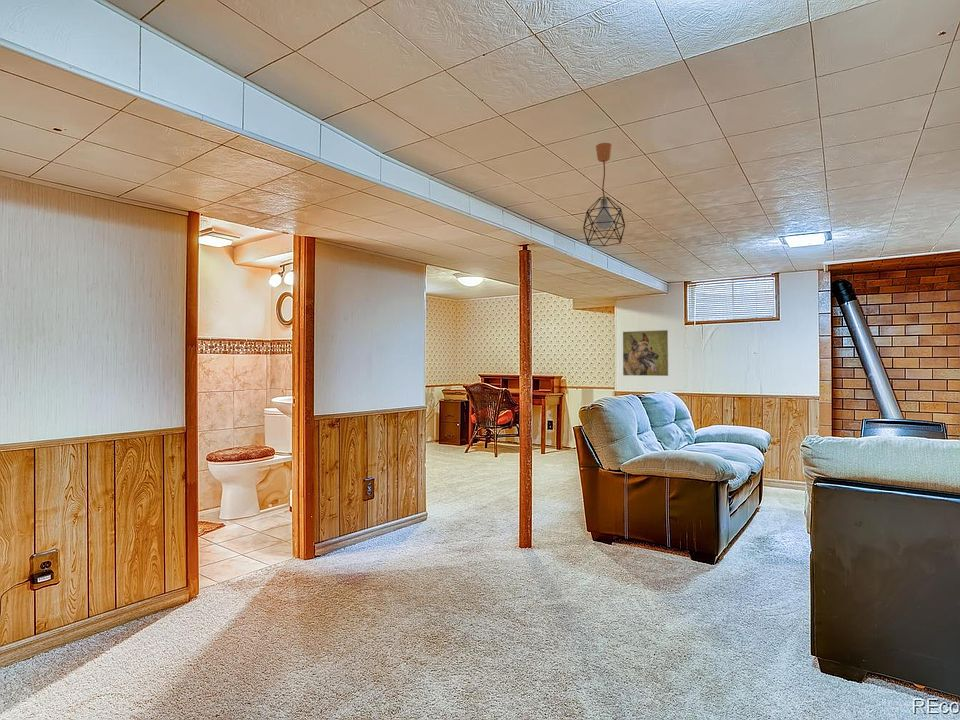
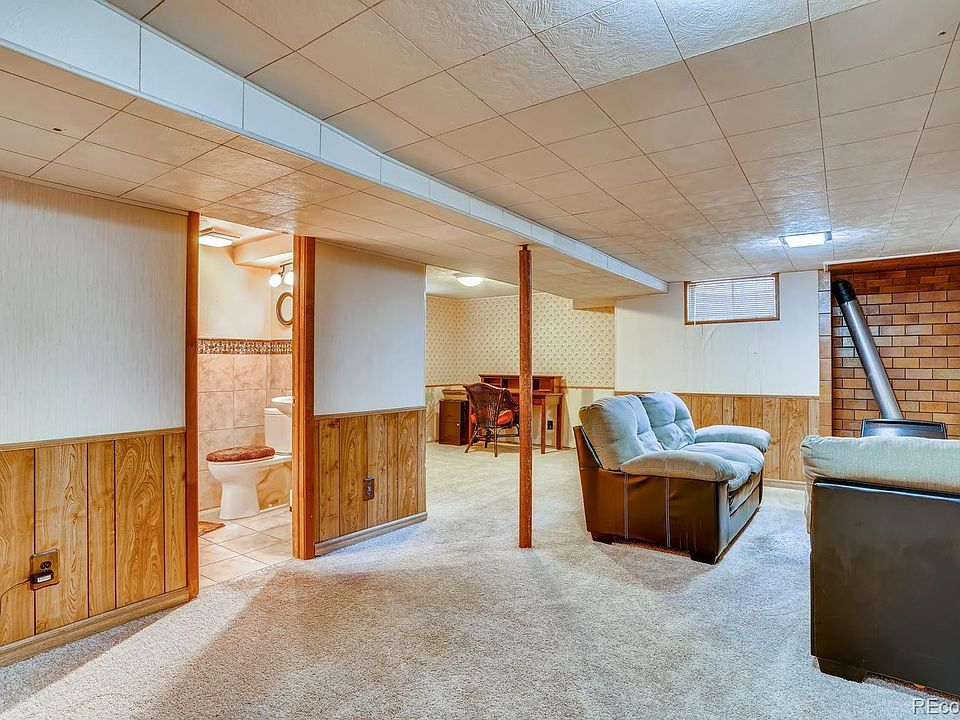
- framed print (645, 353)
- pendant light (603, 193)
